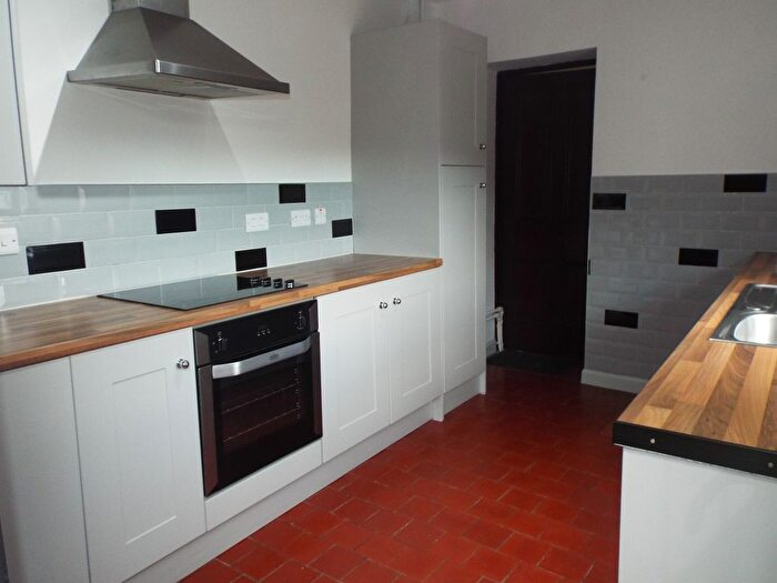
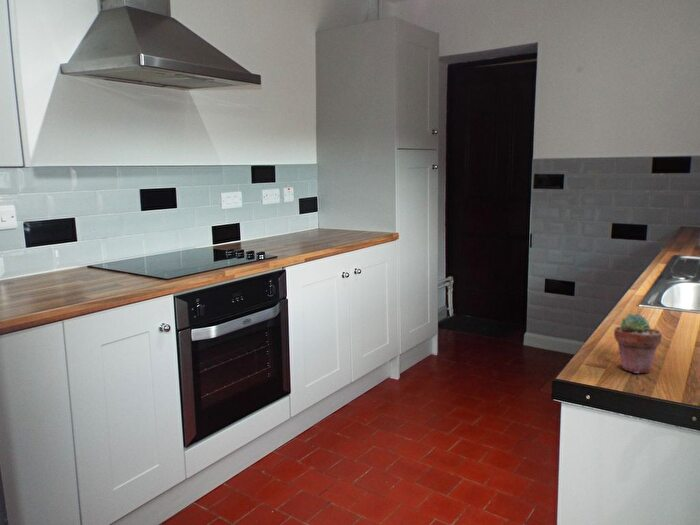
+ potted succulent (637, 341)
